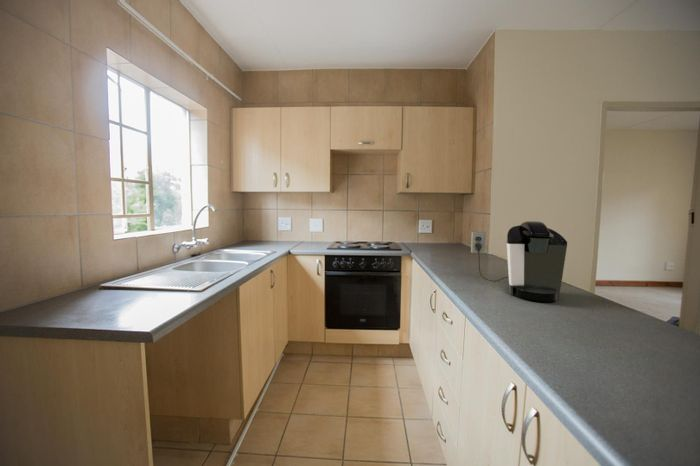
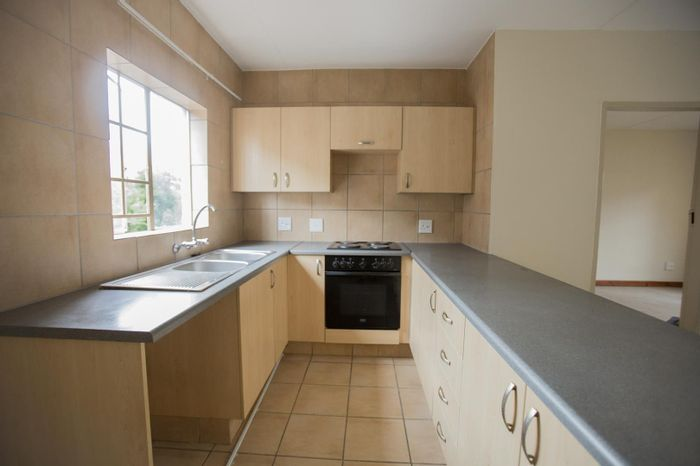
- coffee maker (517, 257)
